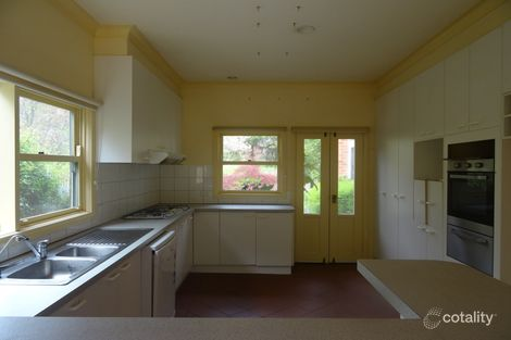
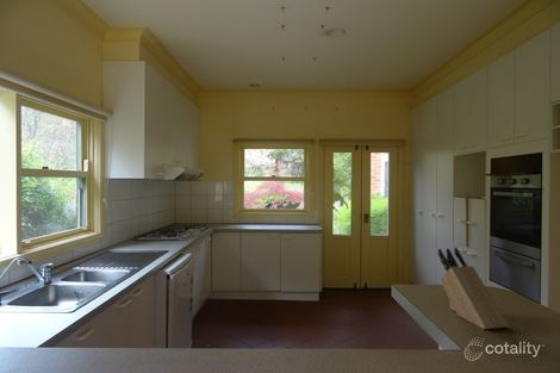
+ knife block (467, 284)
